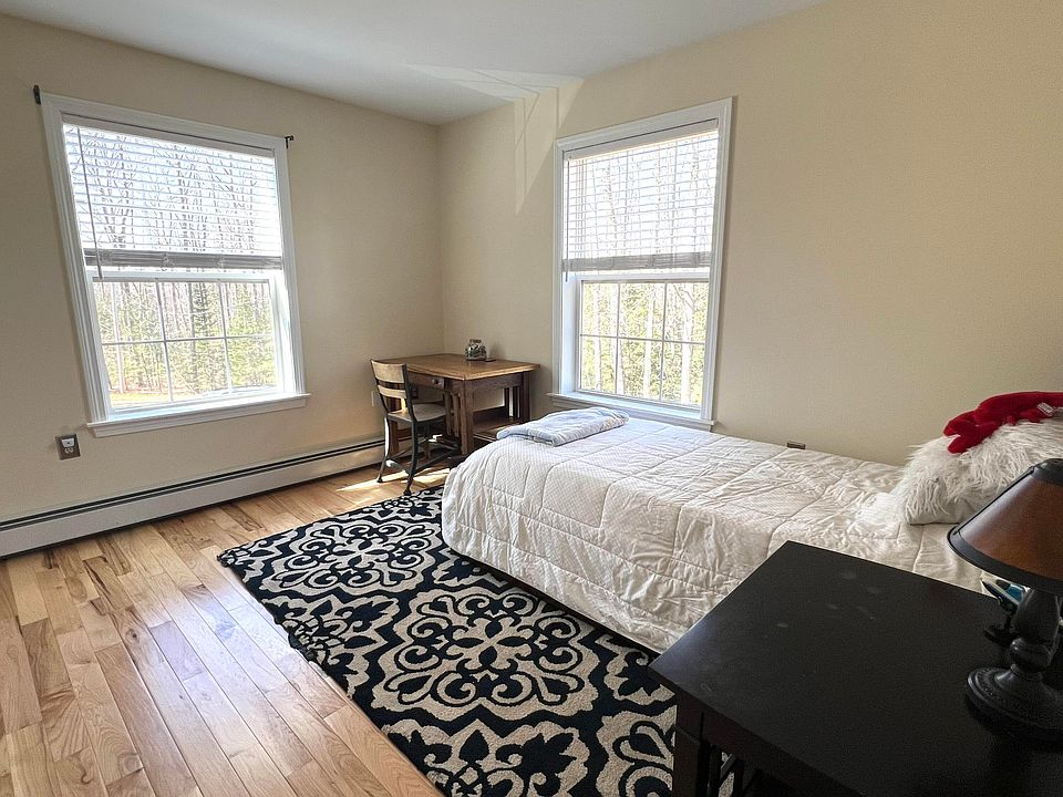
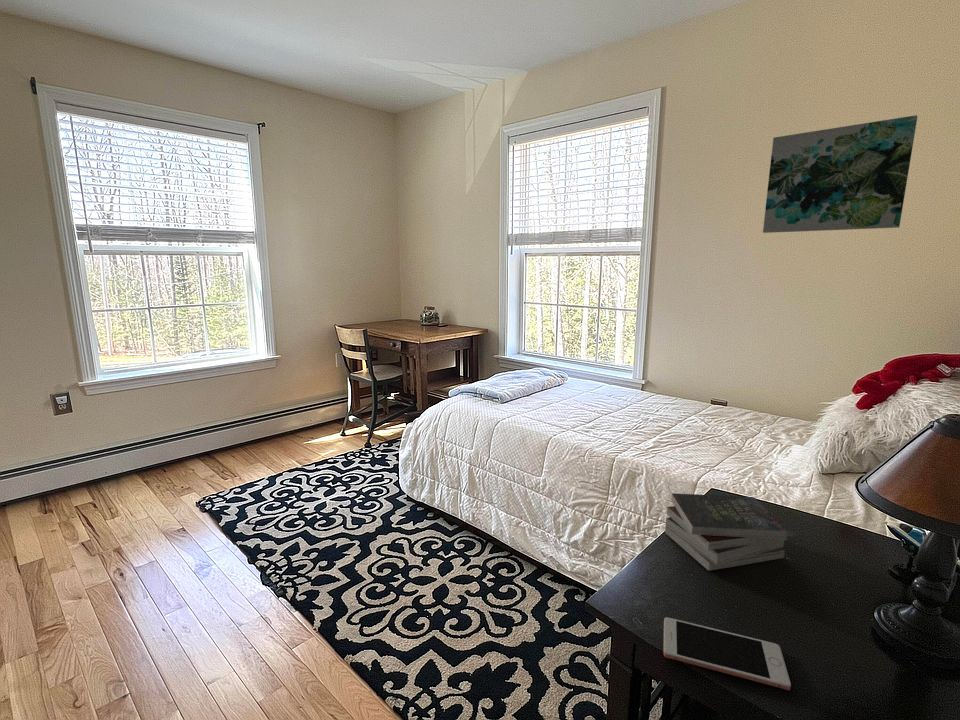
+ cell phone (722, 650)
+ wall art (833, 180)
+ book (723, 527)
